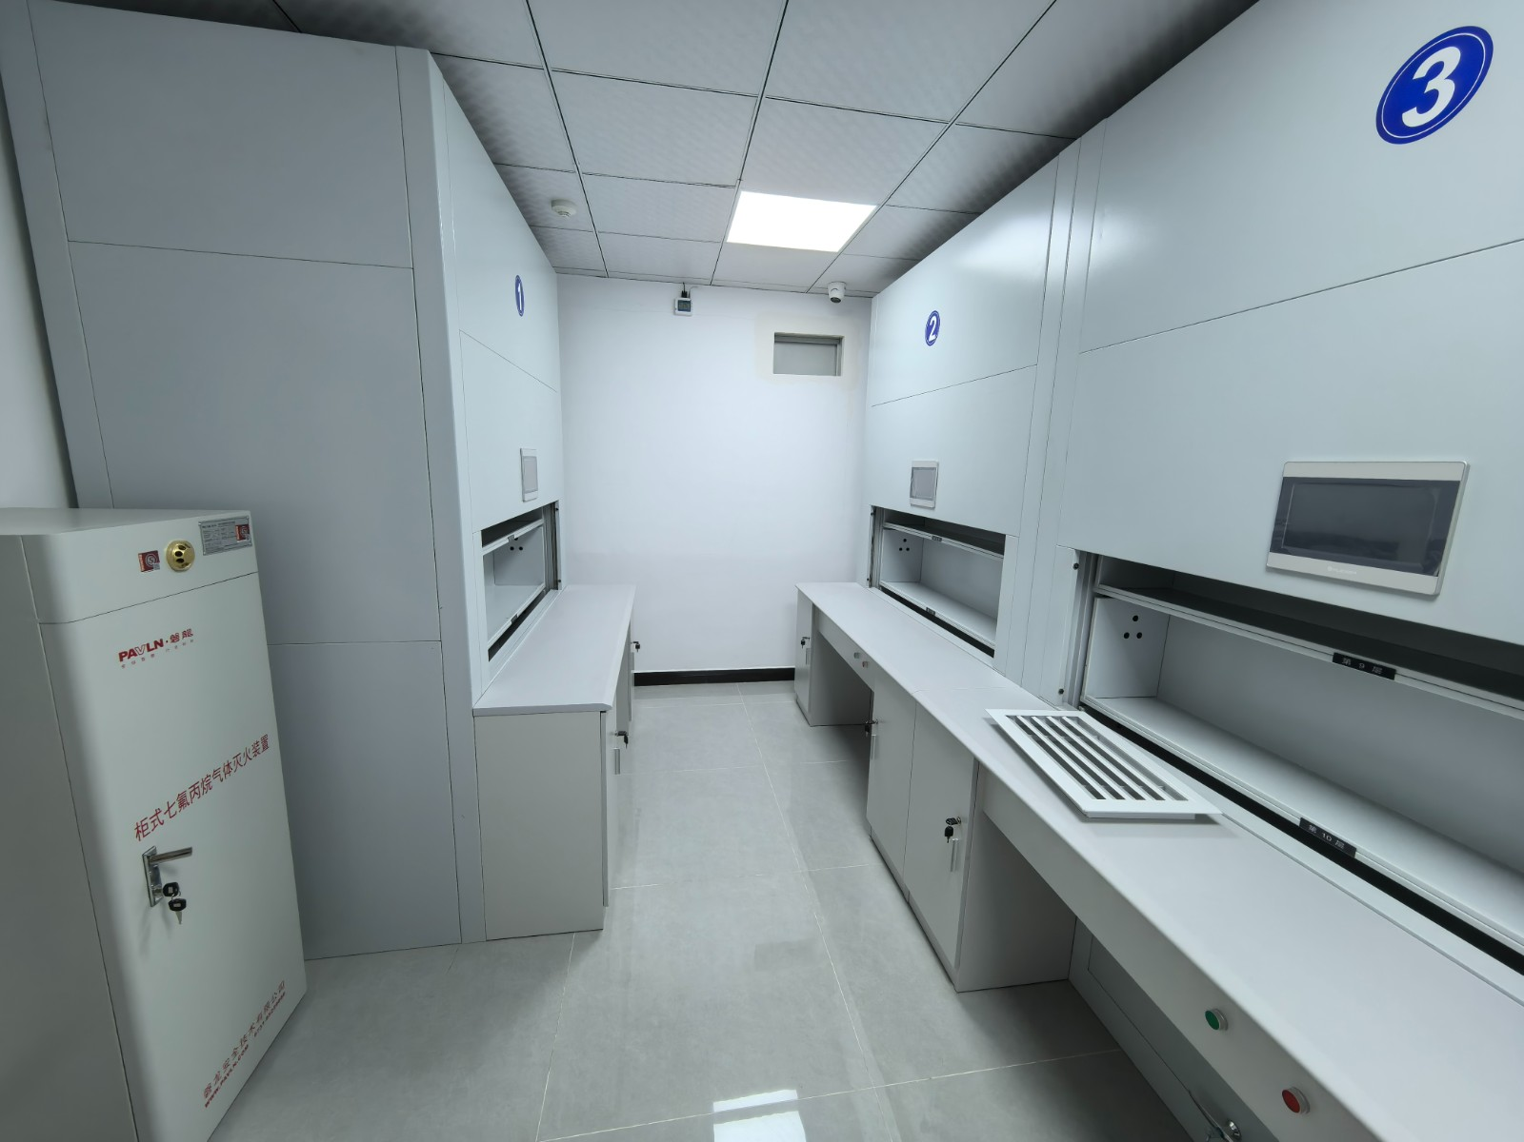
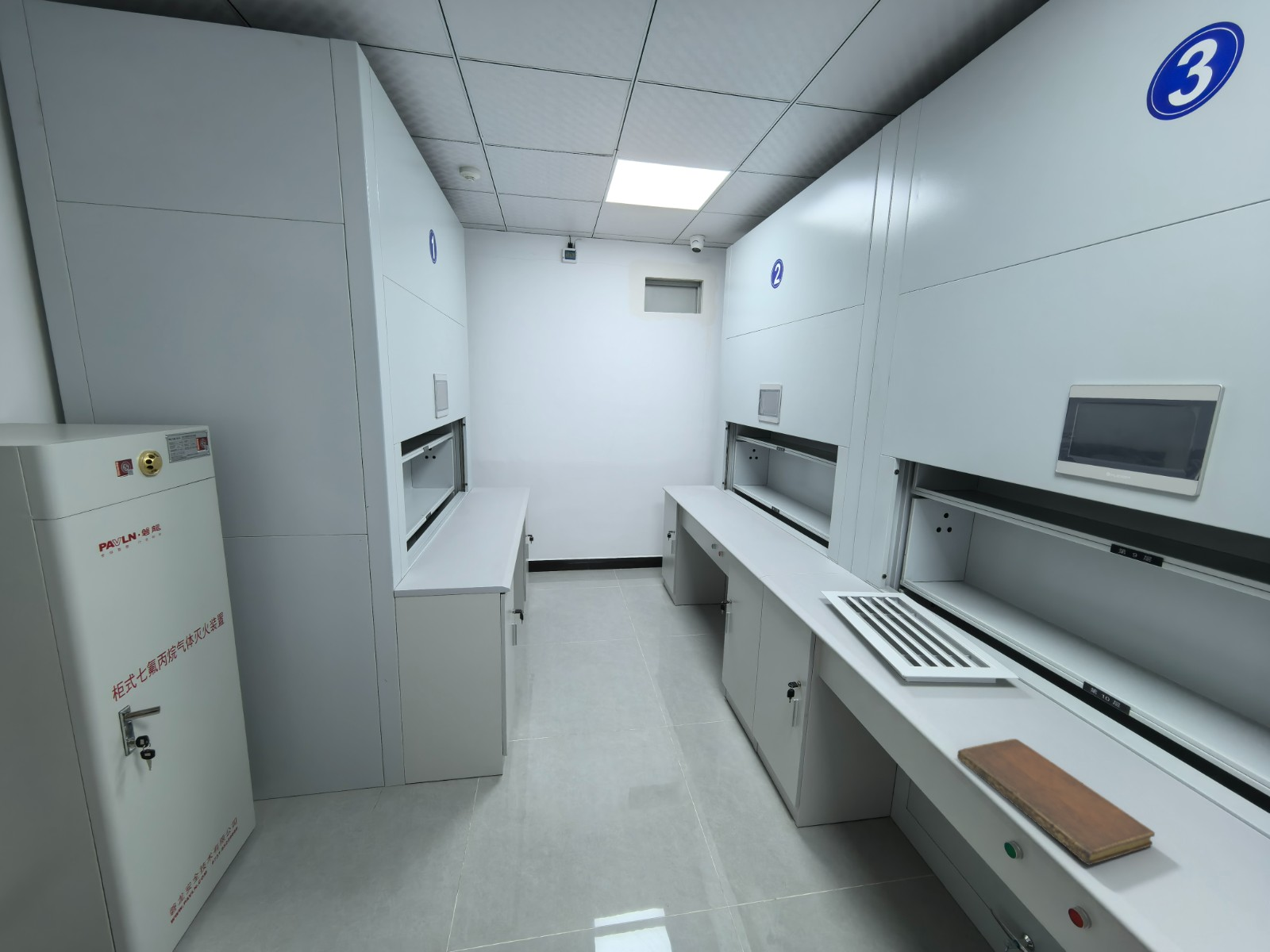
+ notebook (1046, 793)
